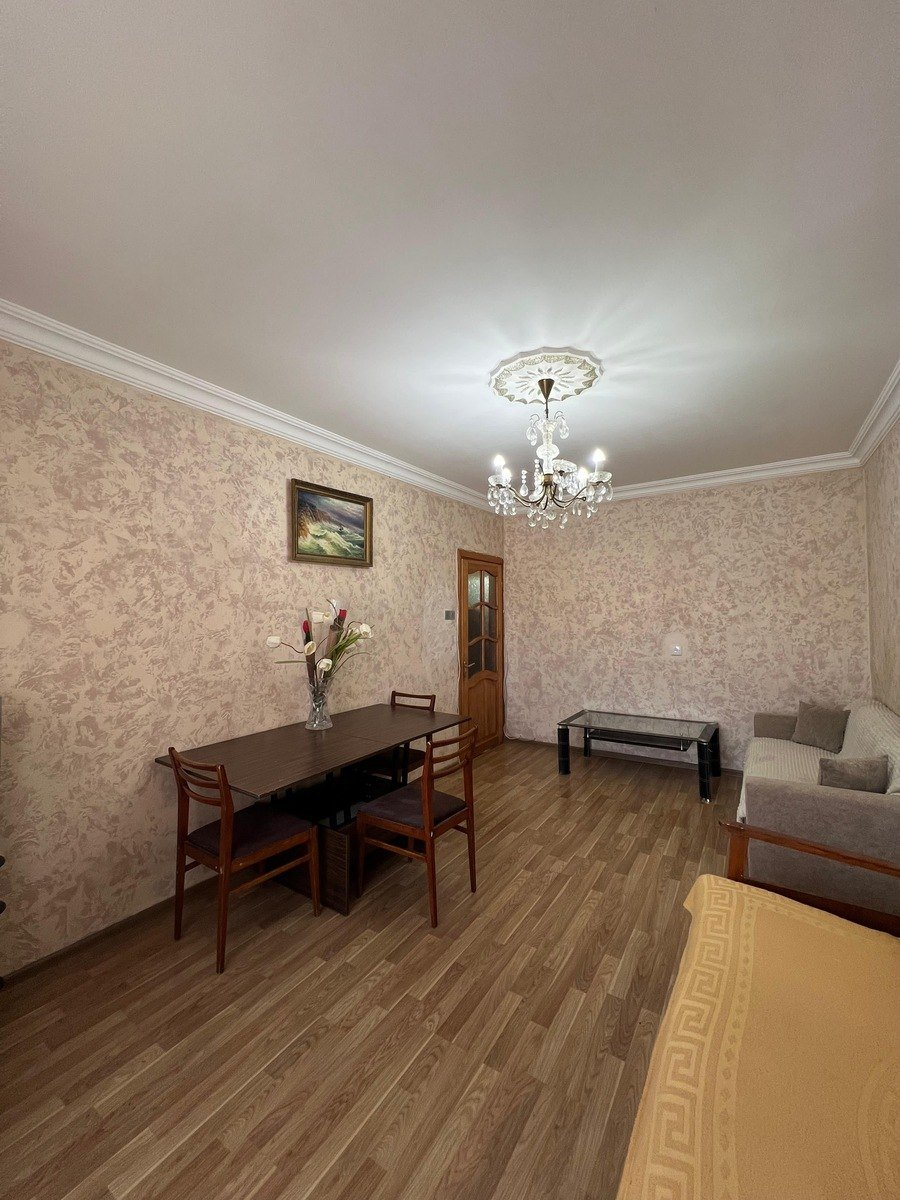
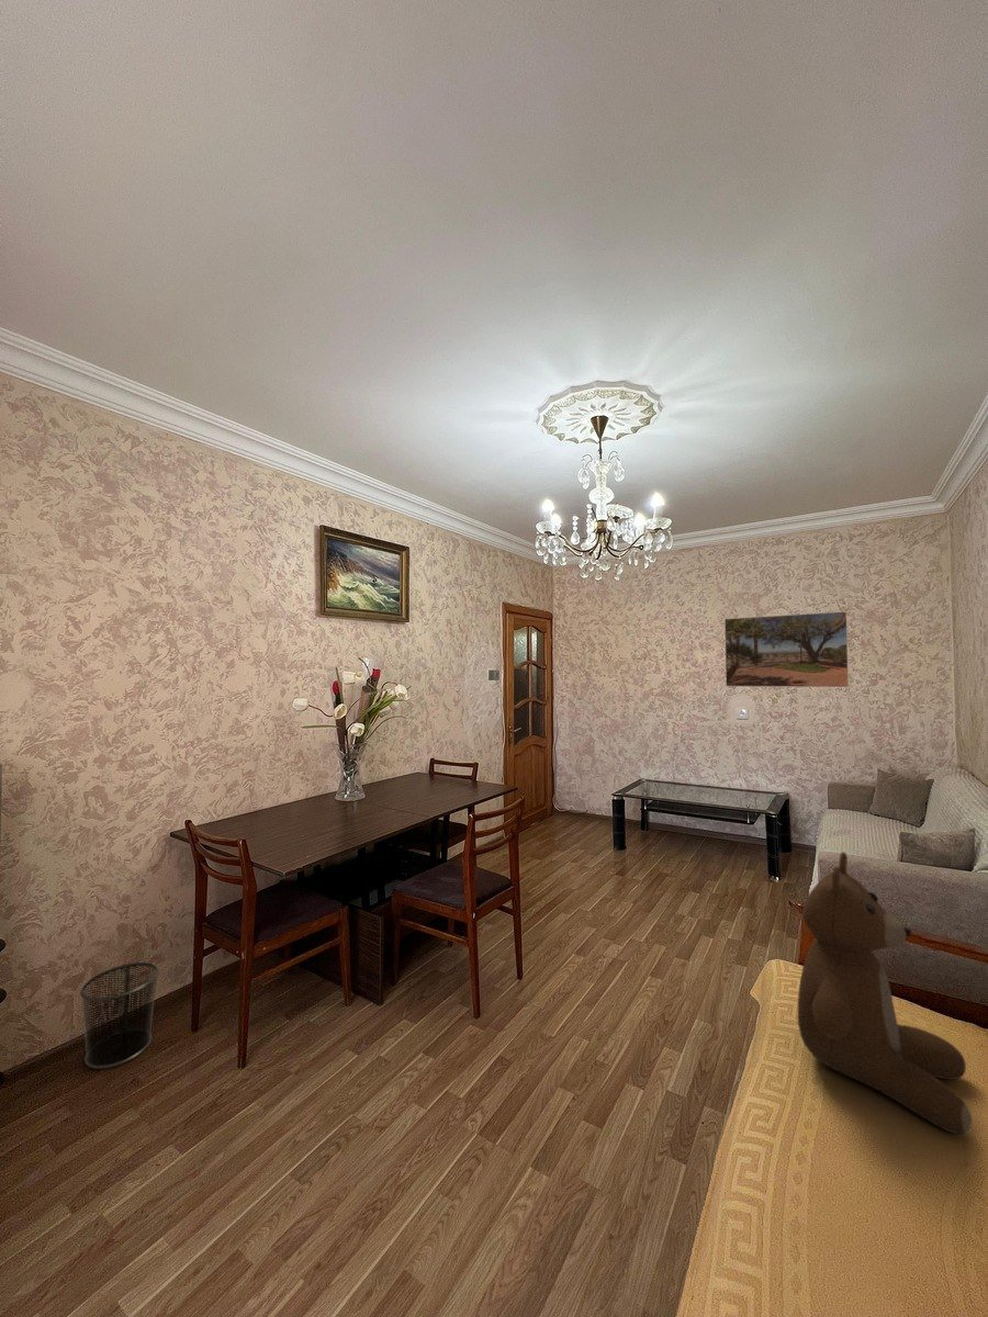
+ bear (875, 969)
+ waste bin (120, 1013)
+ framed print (783, 651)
